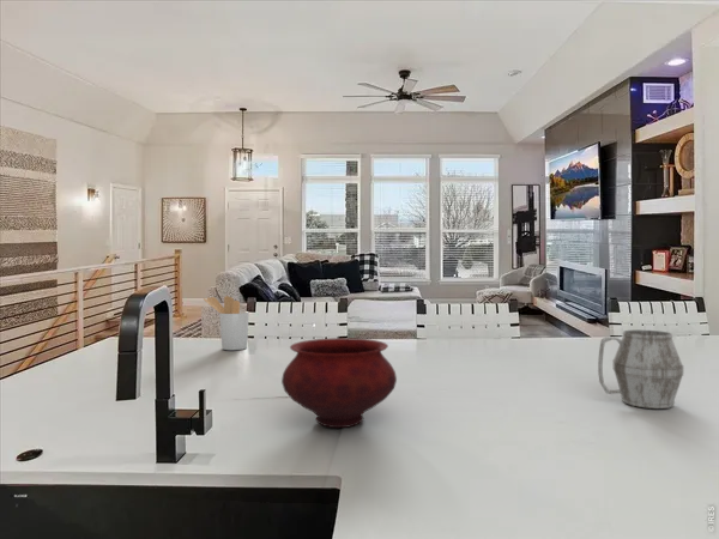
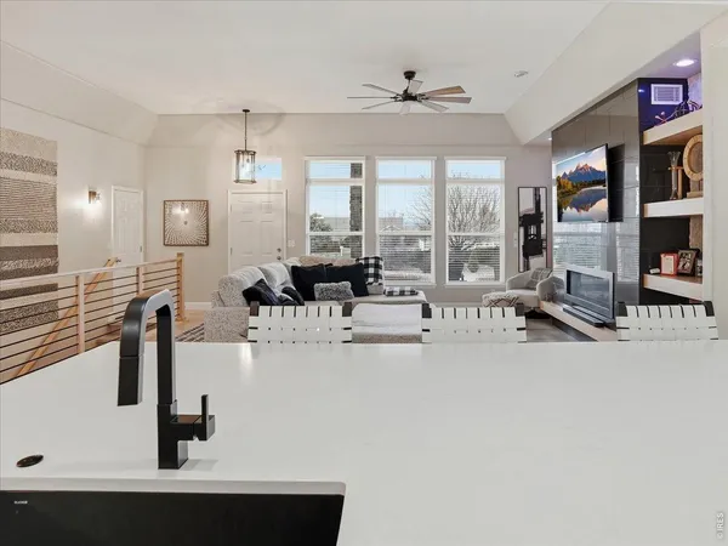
- bowl (339, 383)
- mug (639, 367)
- utensil holder (226, 321)
